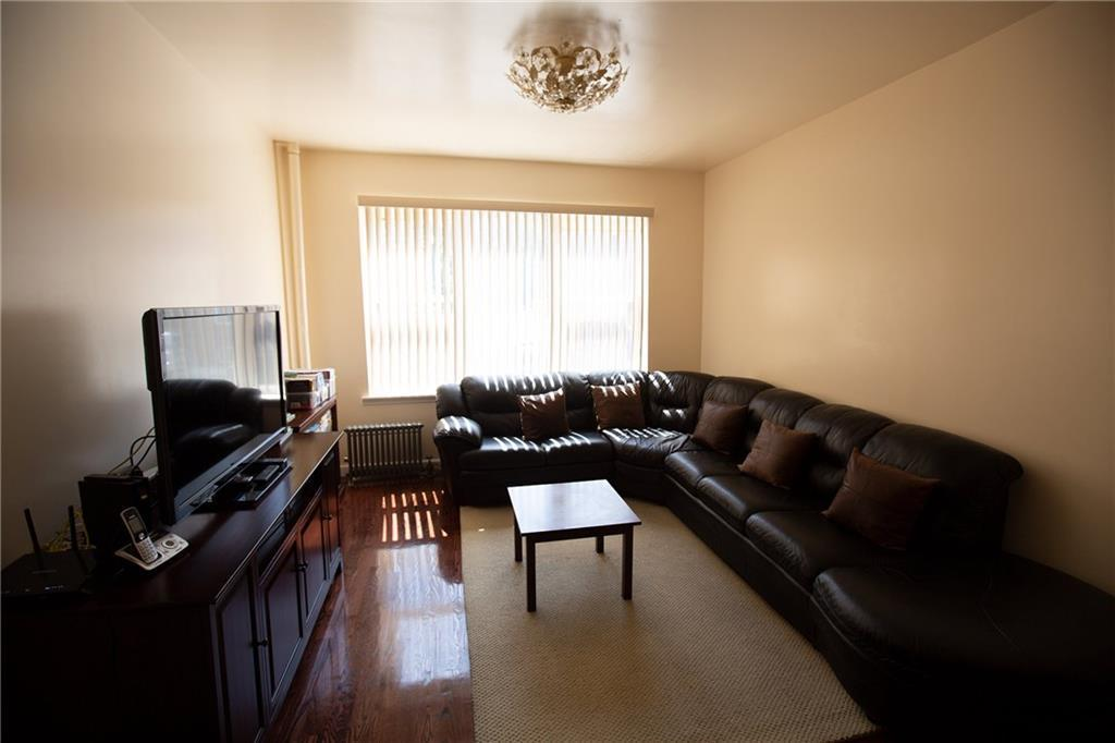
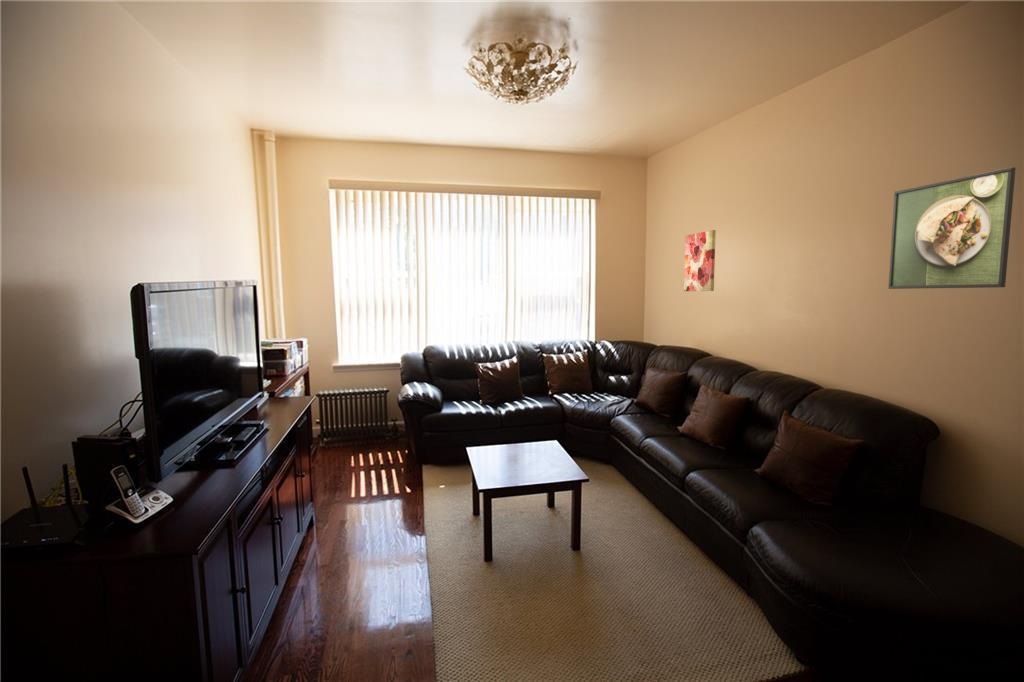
+ wall art (699, 262)
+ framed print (944, 235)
